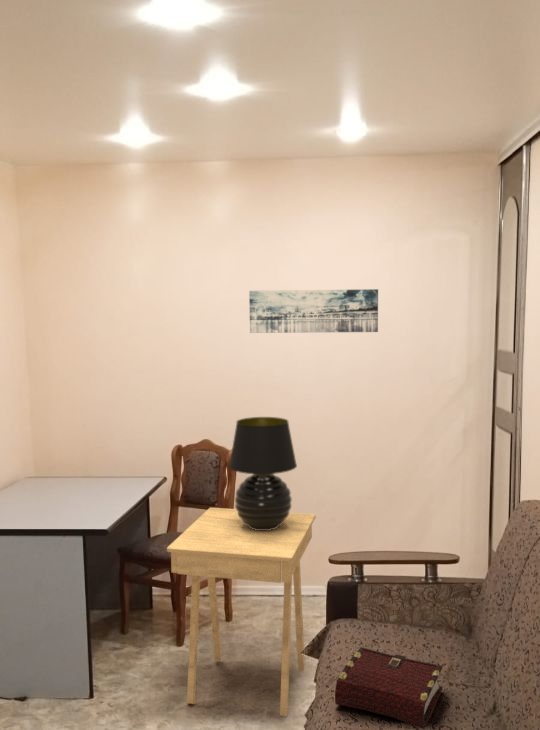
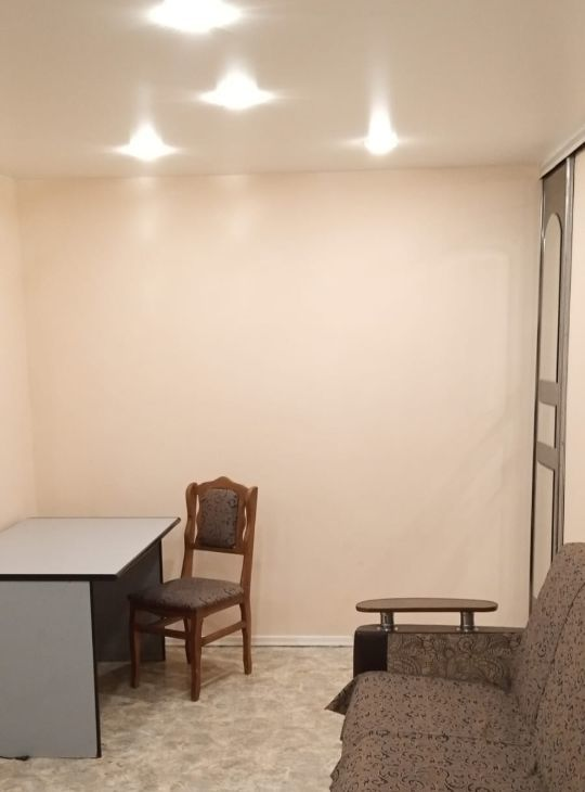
- book (389, 684)
- table lamp (263, 473)
- wall art (313, 311)
- side table (253, 580)
